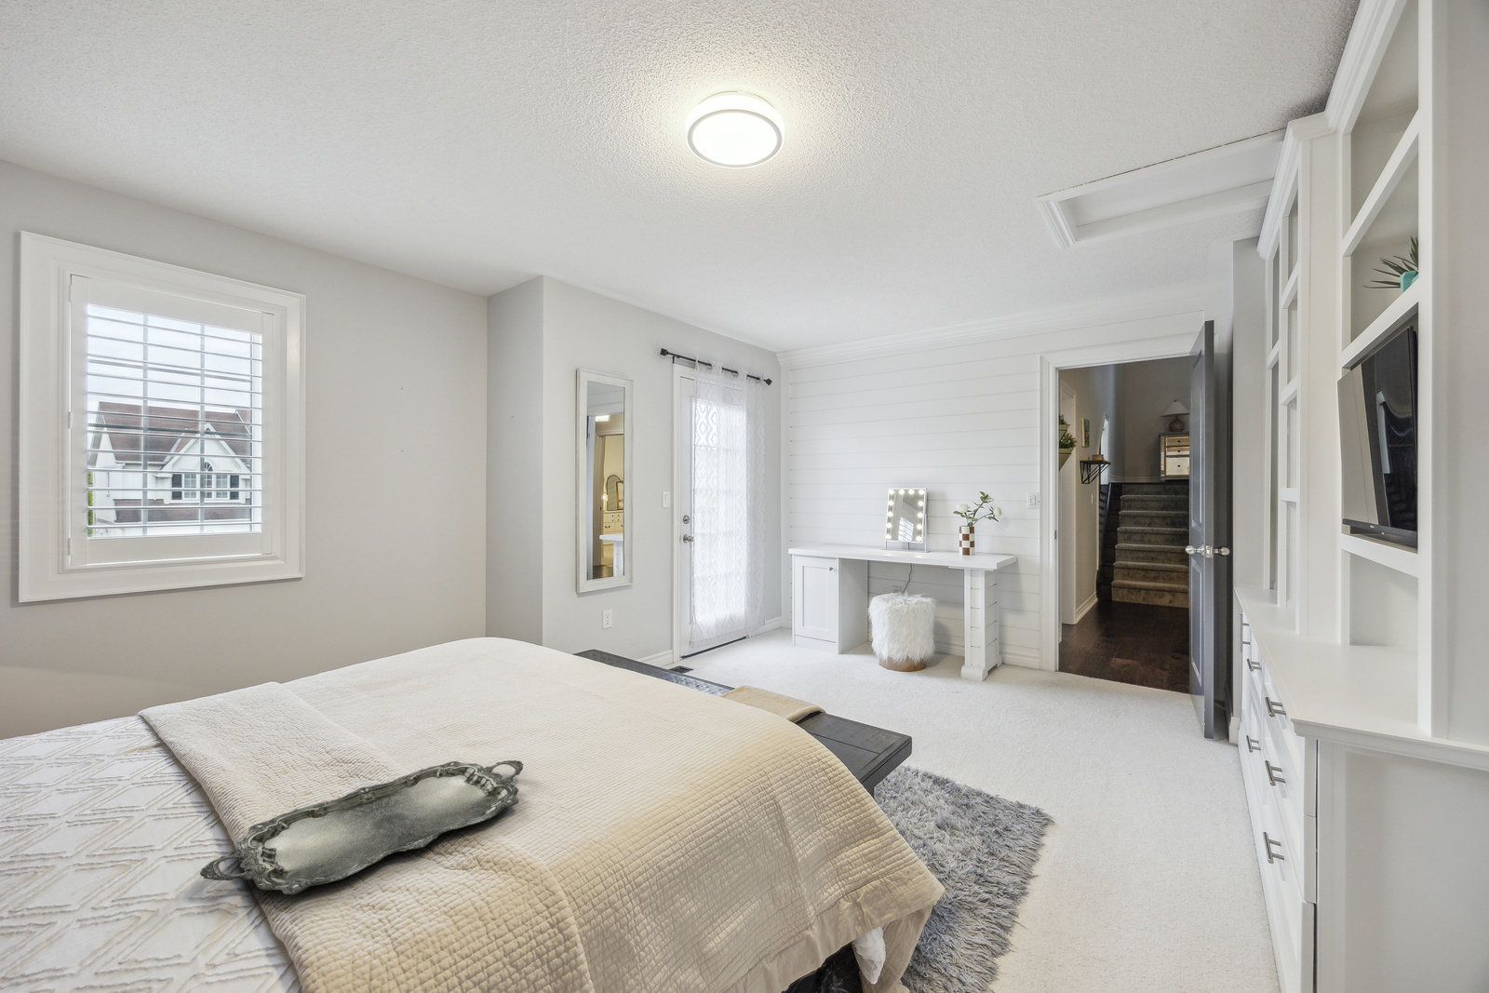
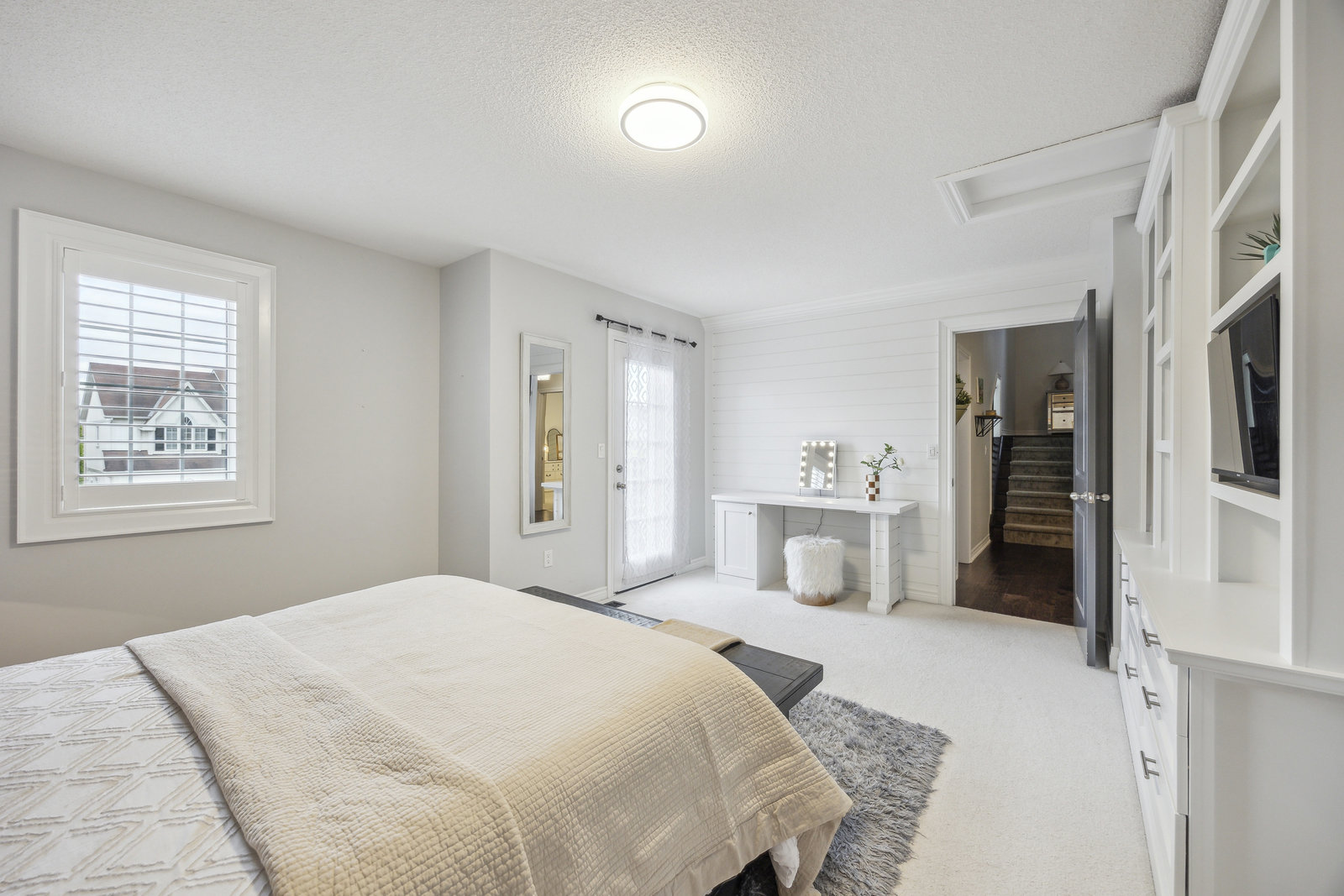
- serving tray (389, 815)
